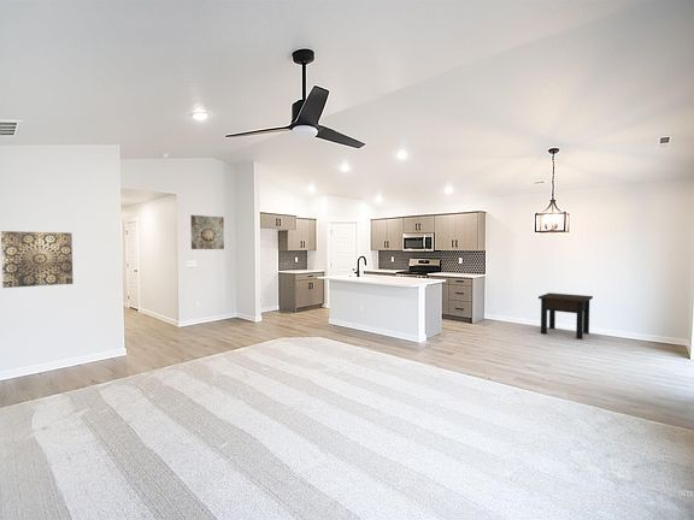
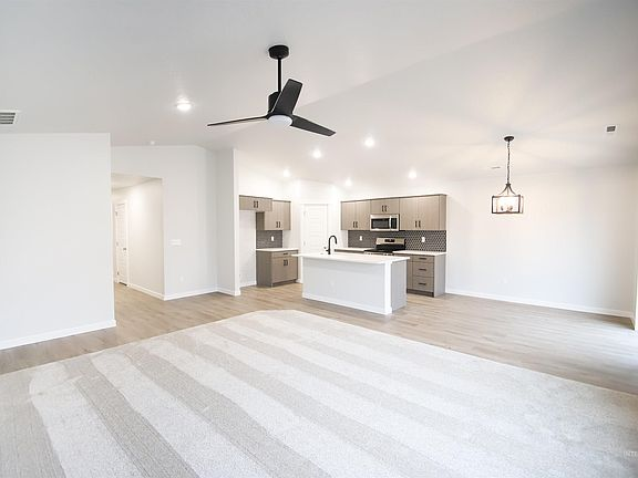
- wall art (207, 232)
- wall art (39, 259)
- side table (565, 311)
